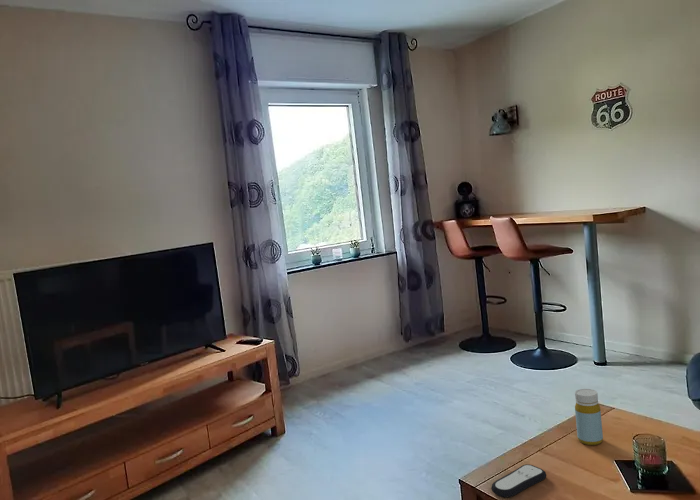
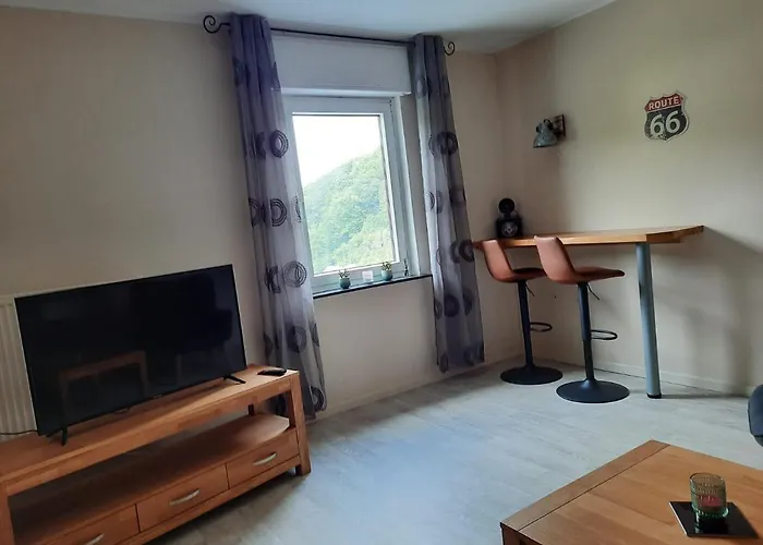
- bottle (588, 416)
- remote control (518, 480)
